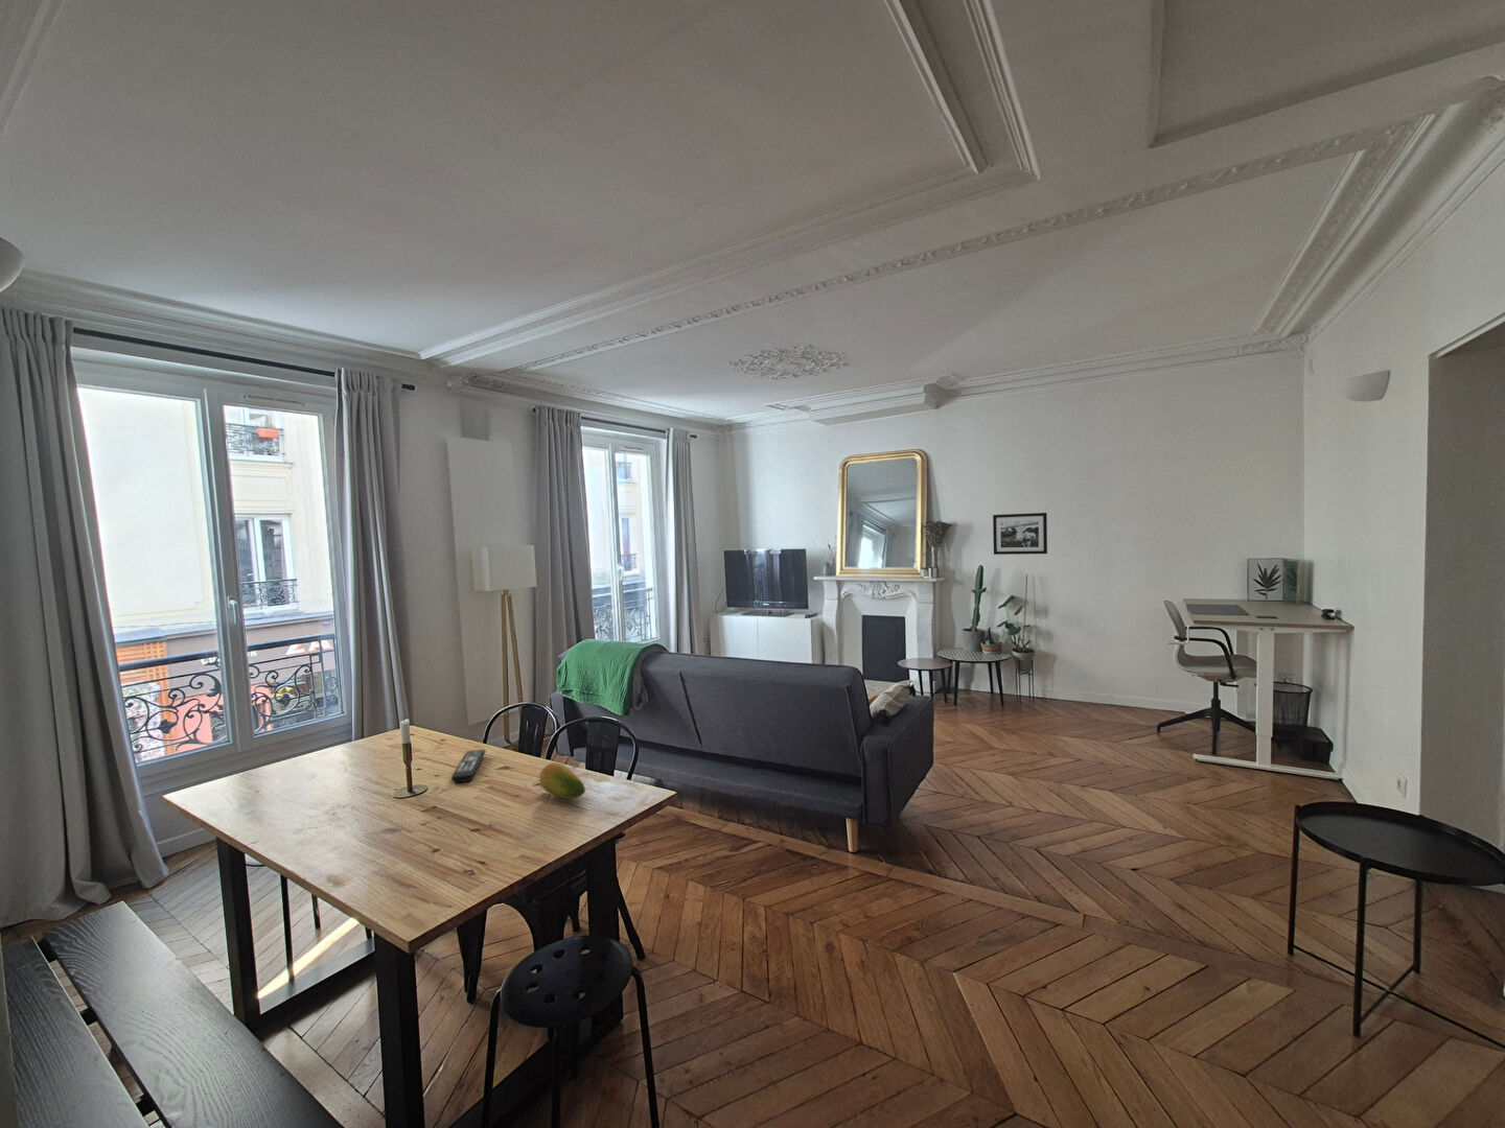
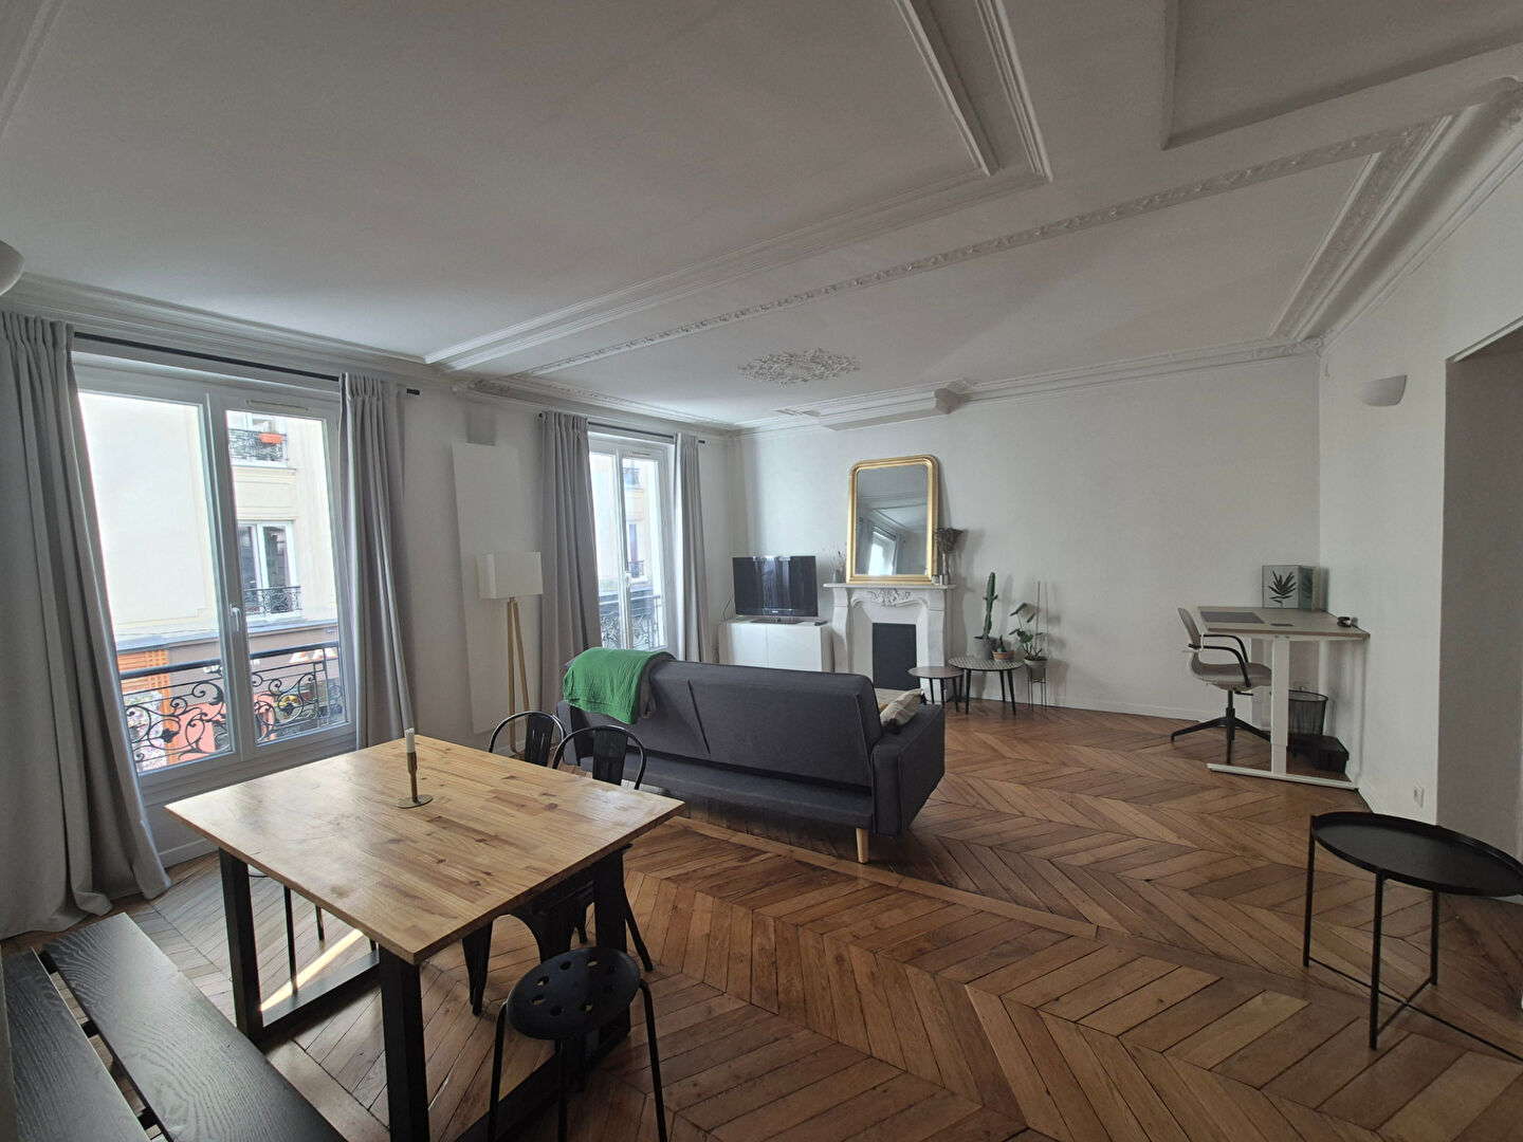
- picture frame (1019, 533)
- remote control (469, 764)
- fruit (561, 780)
